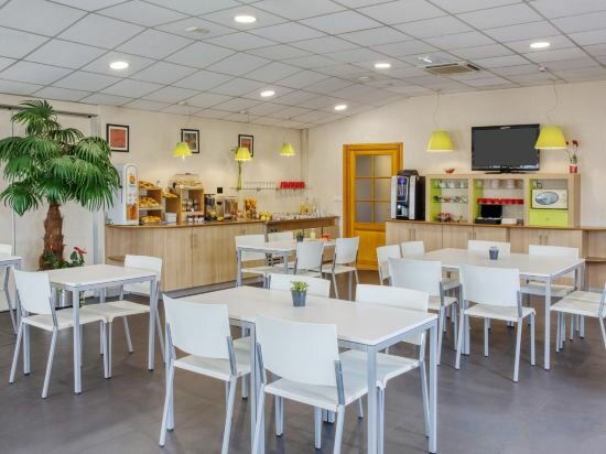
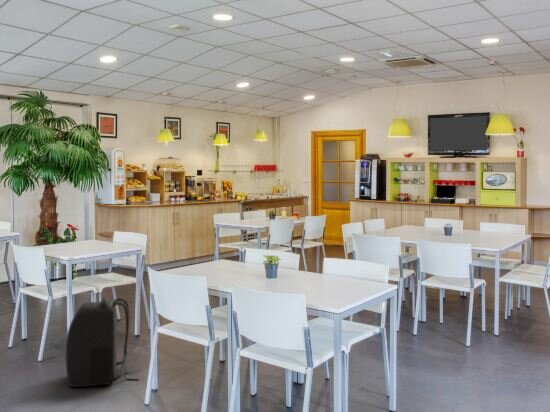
+ backpack (103, 338)
